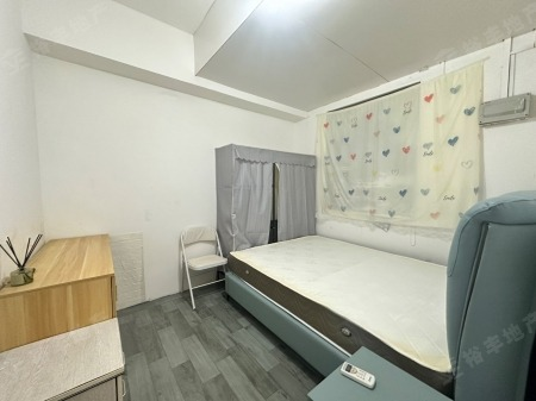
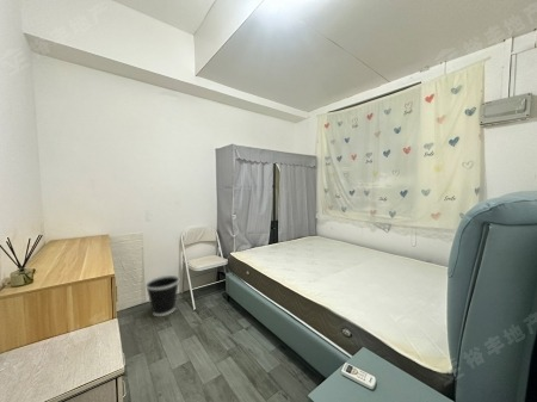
+ wastebasket (163, 296)
